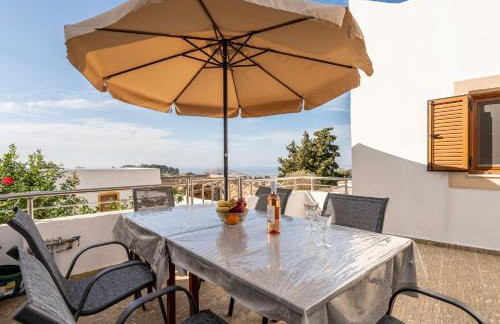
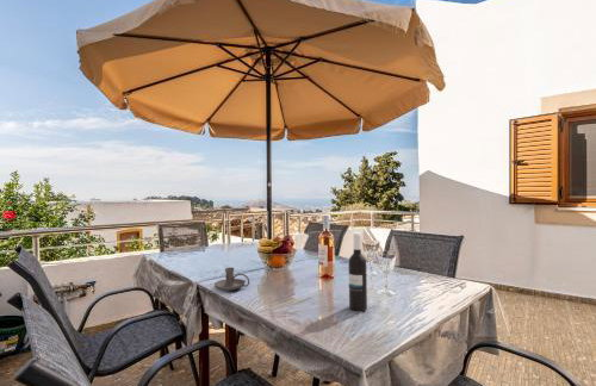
+ wine bottle (356, 270)
+ candle holder (232, 278)
